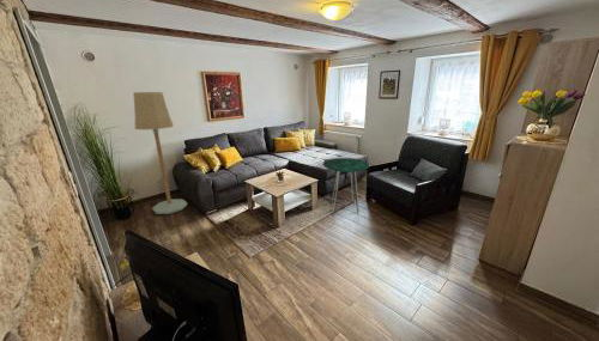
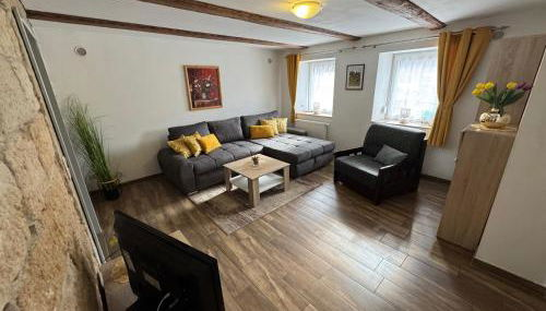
- floor lamp (159, 153)
- side table (338, 185)
